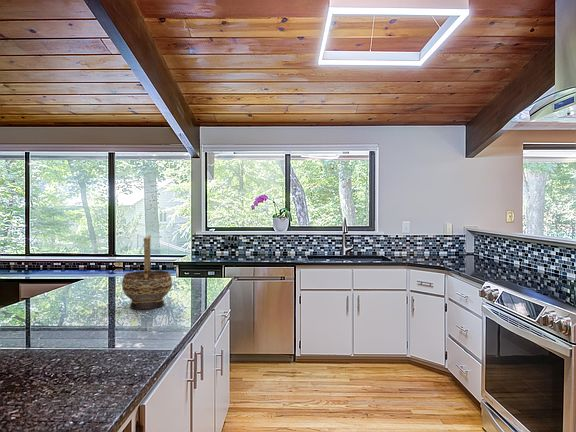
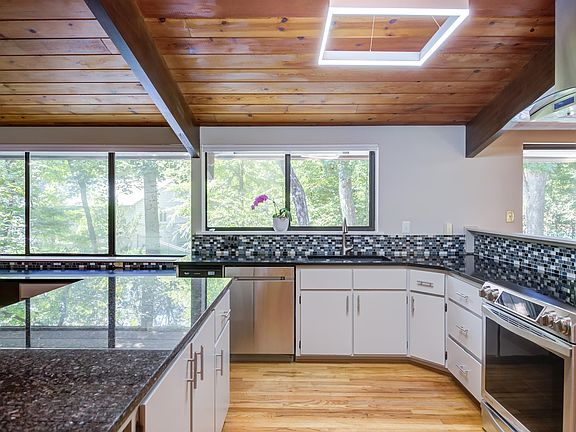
- decorative bowl (147, 270)
